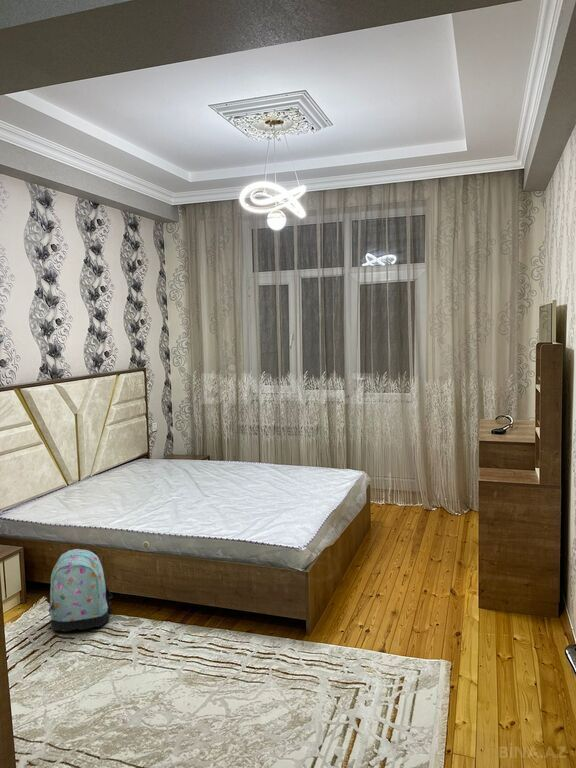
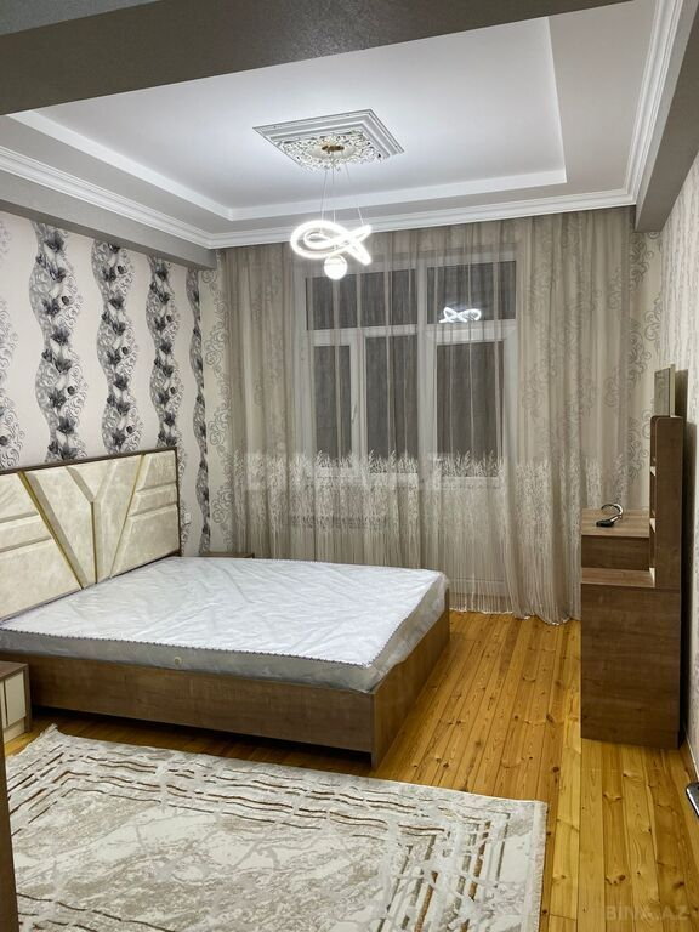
- backpack (79, 588)
